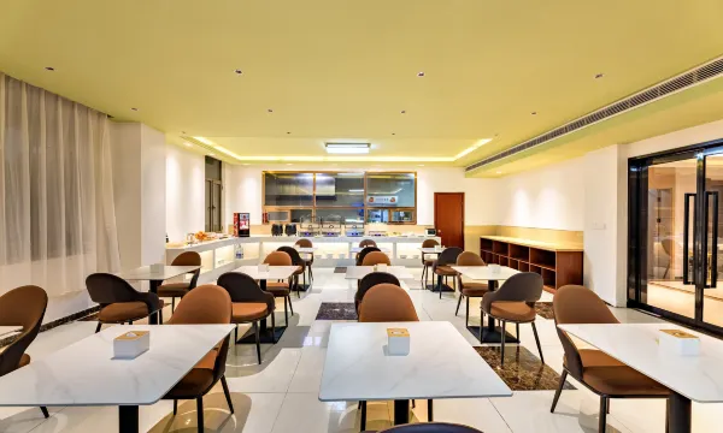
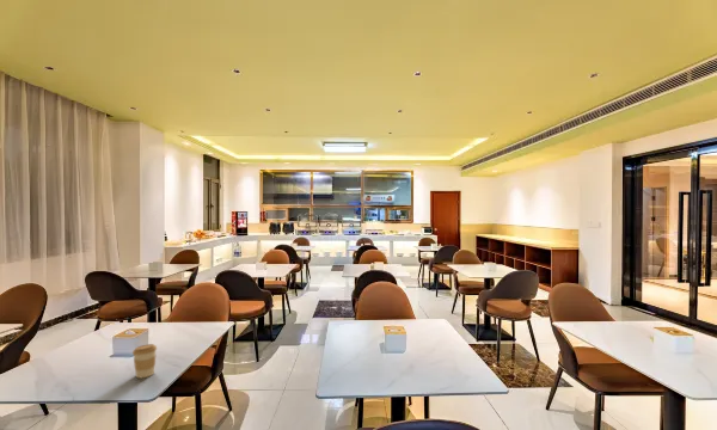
+ coffee cup (145, 360)
